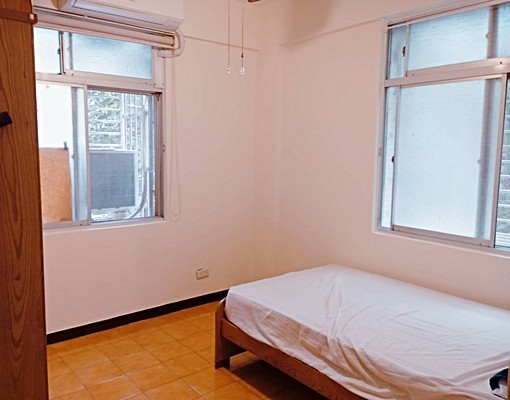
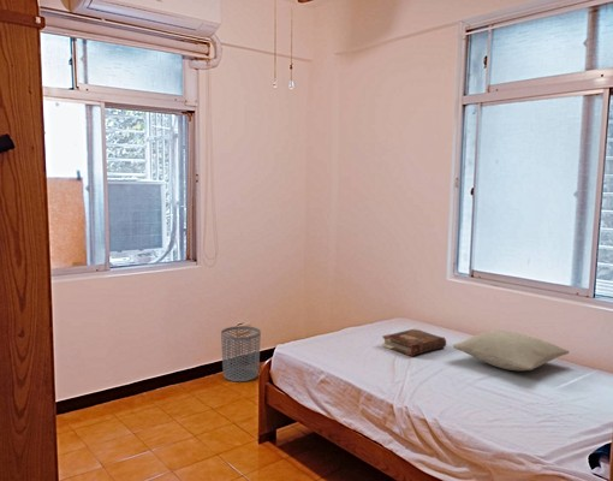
+ waste bin (240, 352)
+ book (413, 342)
+ pillow (510, 349)
